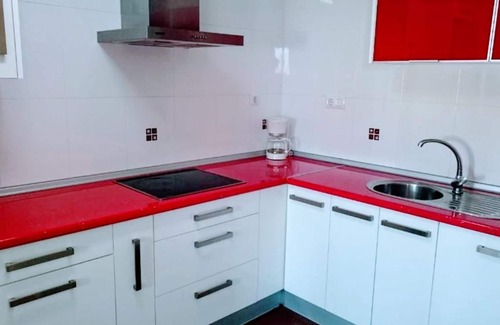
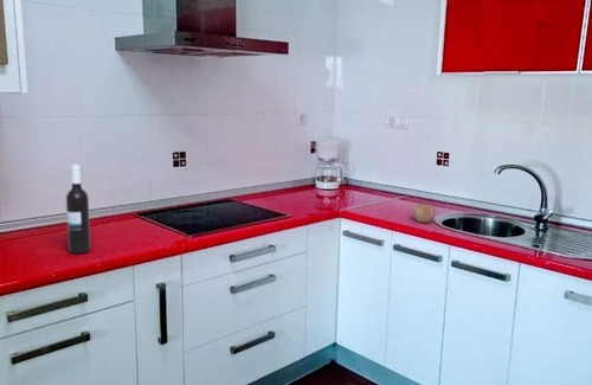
+ wine bottle (77, 208)
+ apple (424, 212)
